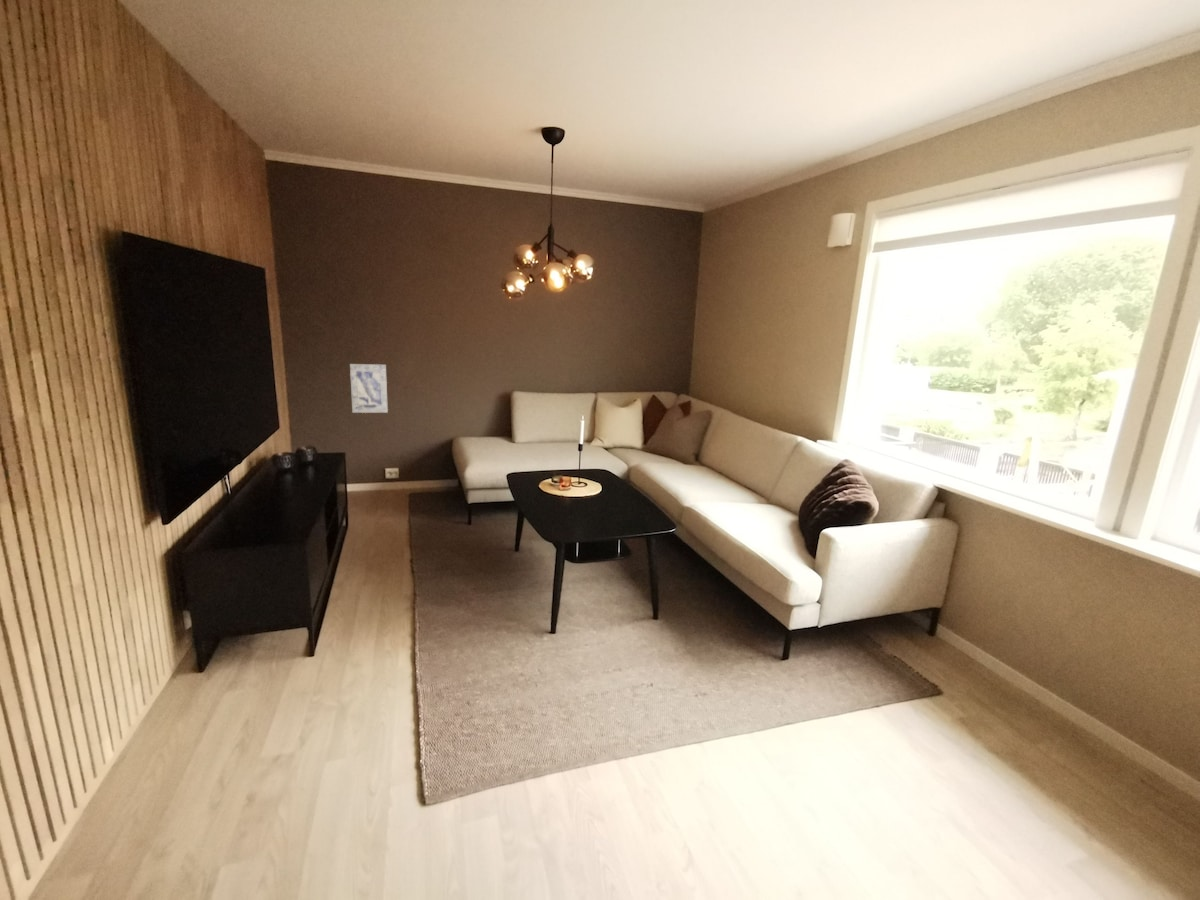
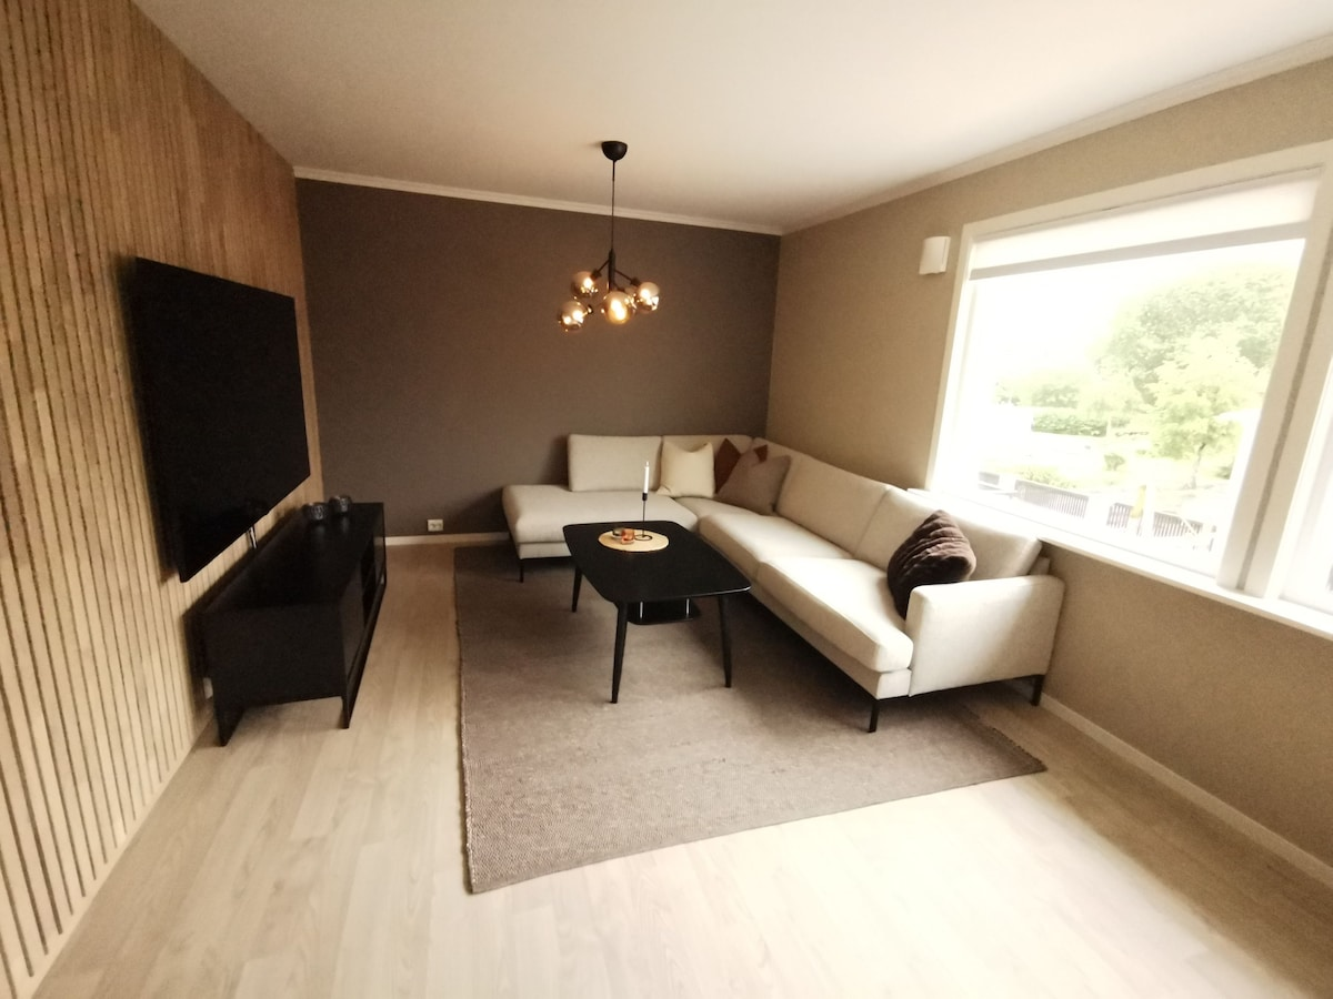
- wall art (369, 388)
